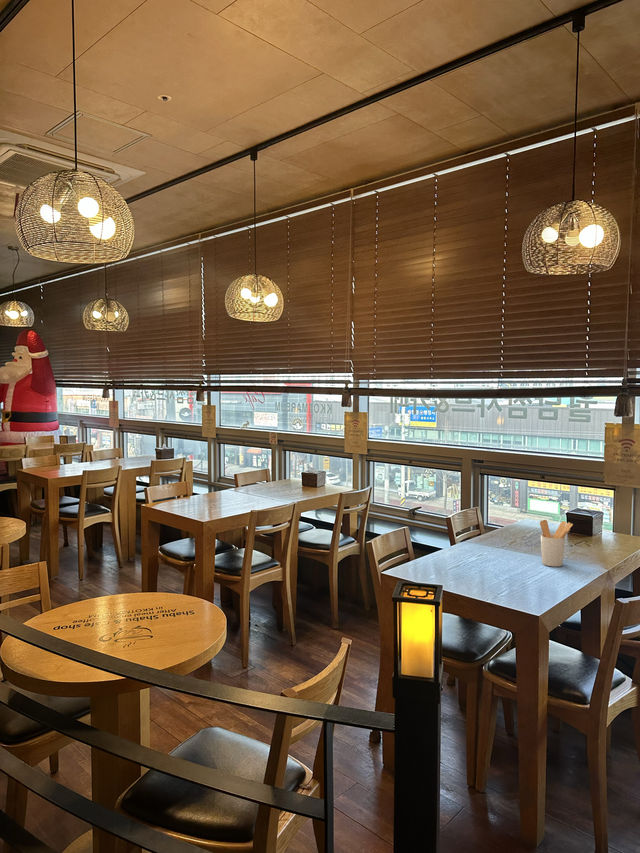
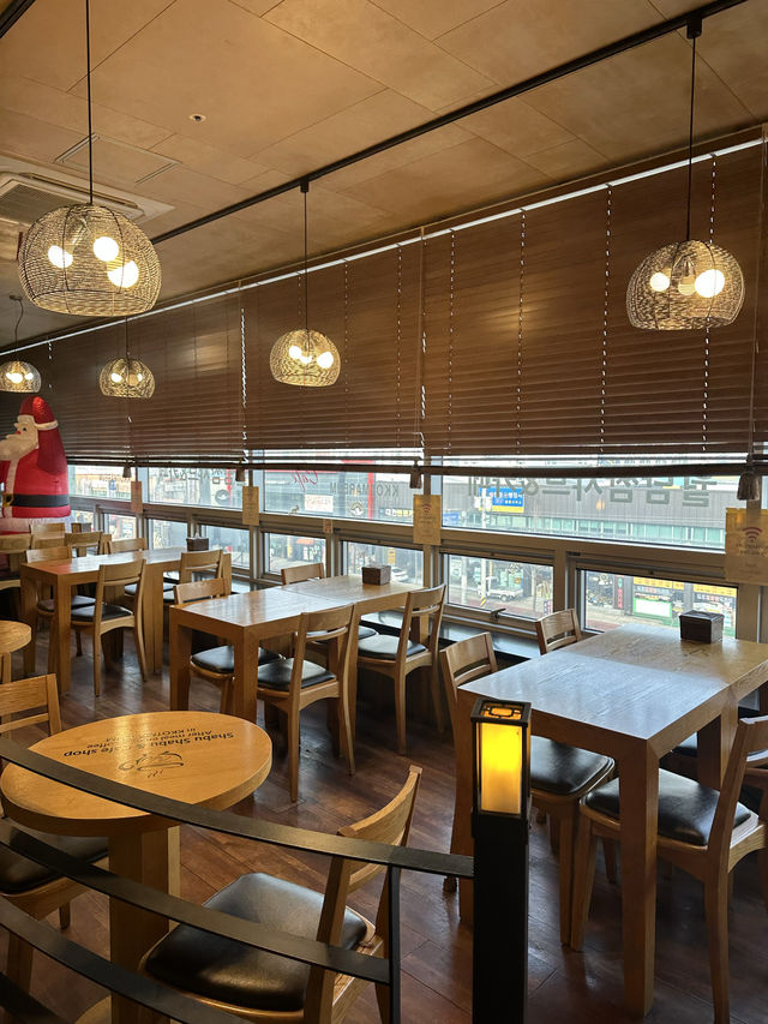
- utensil holder (556, 542)
